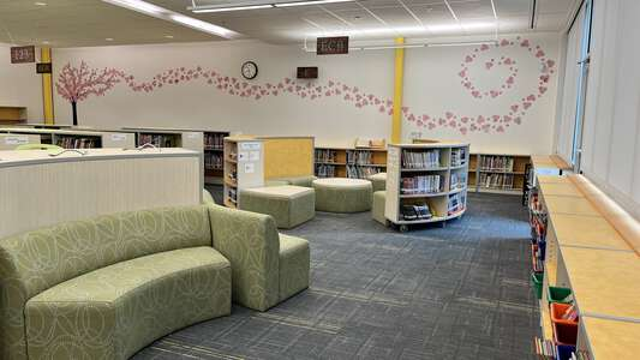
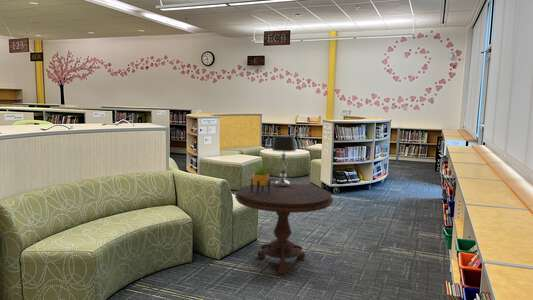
+ potted plant (260, 176)
+ side table (282, 227)
+ table lamp (283, 160)
